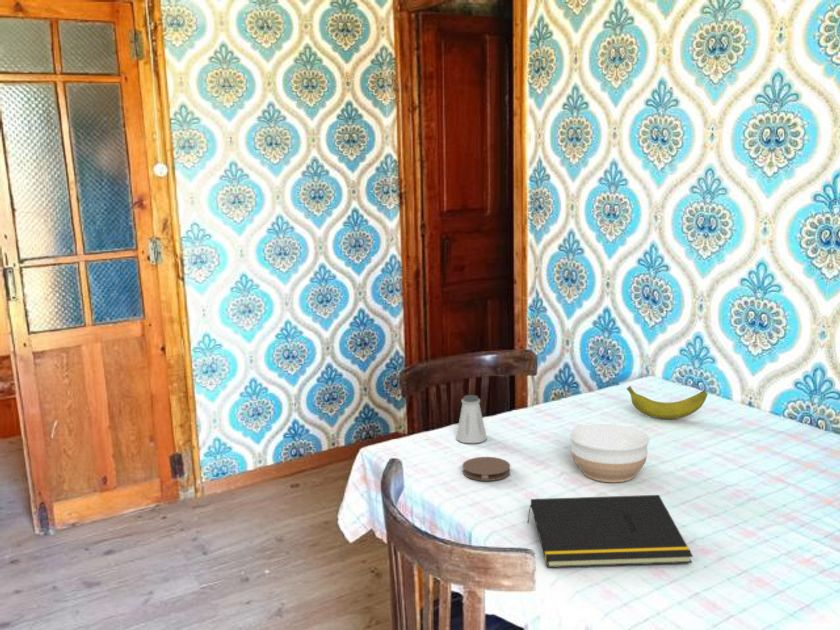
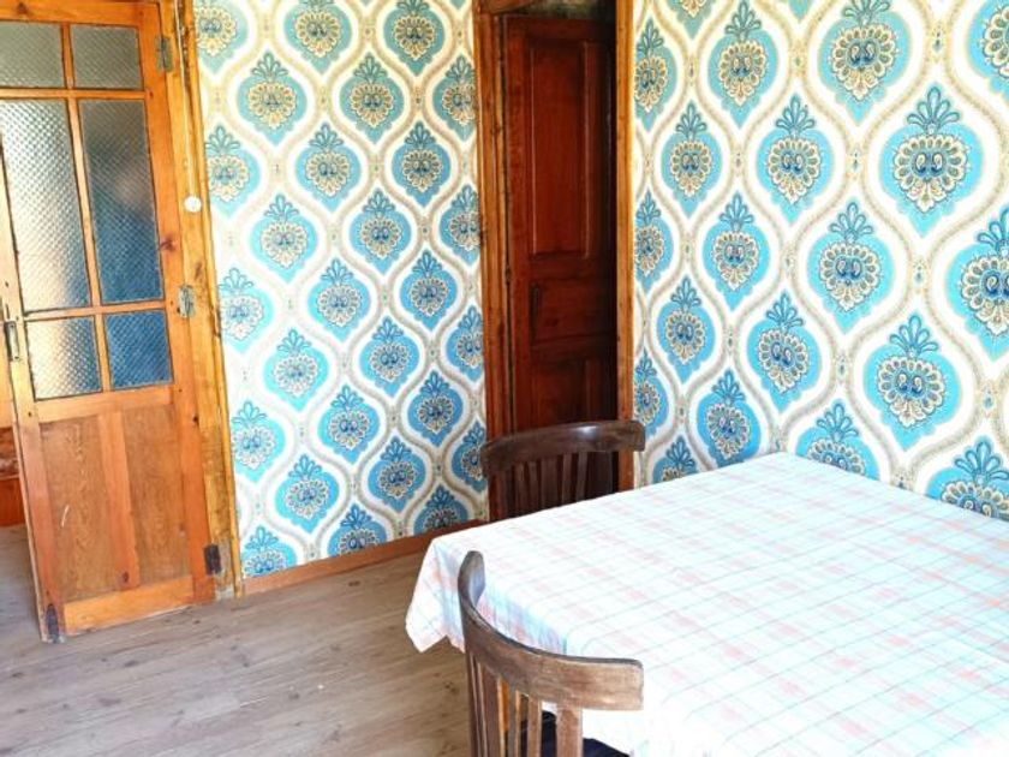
- bowl (608, 453)
- saltshaker (471, 417)
- banana (665, 403)
- notepad (606, 528)
- coaster (486, 468)
